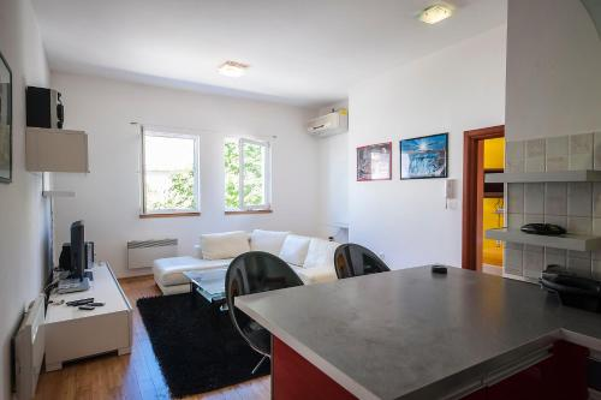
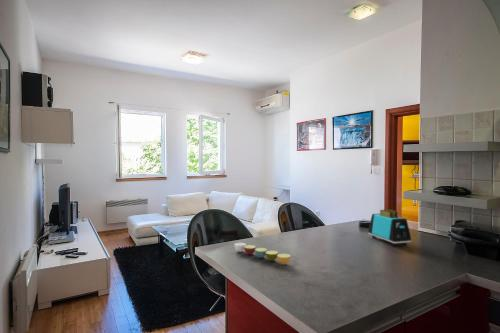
+ bowl (260, 253)
+ toaster (388, 225)
